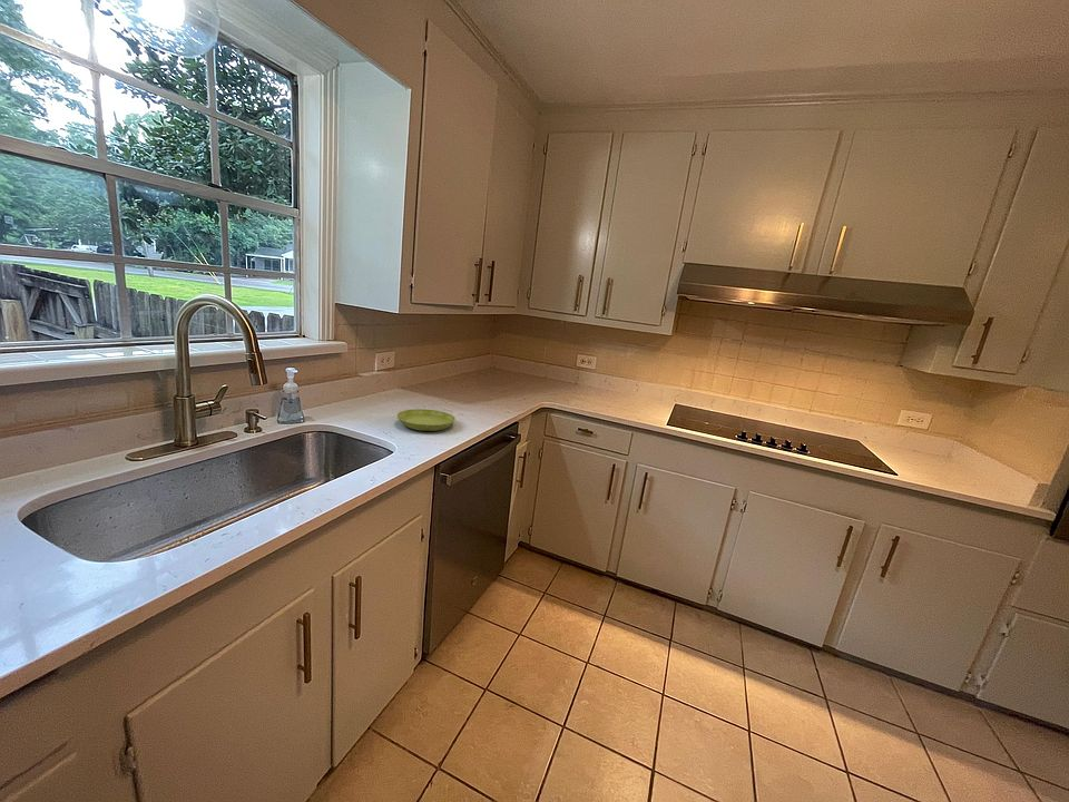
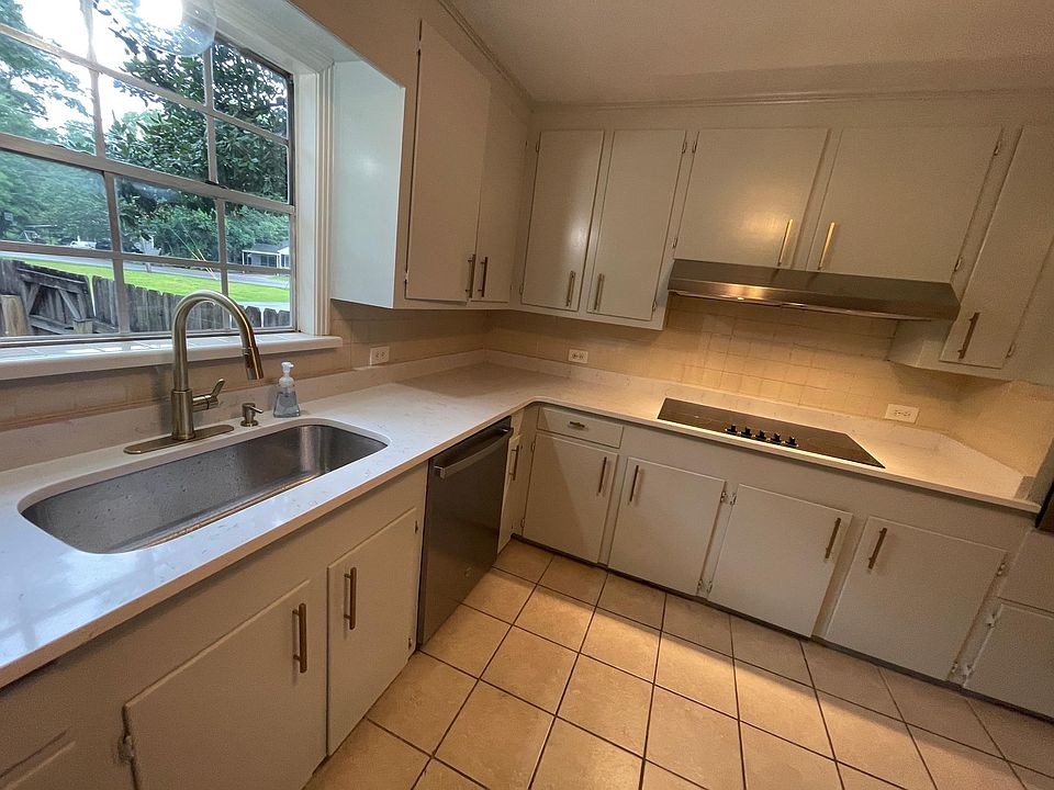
- saucer (425, 420)
